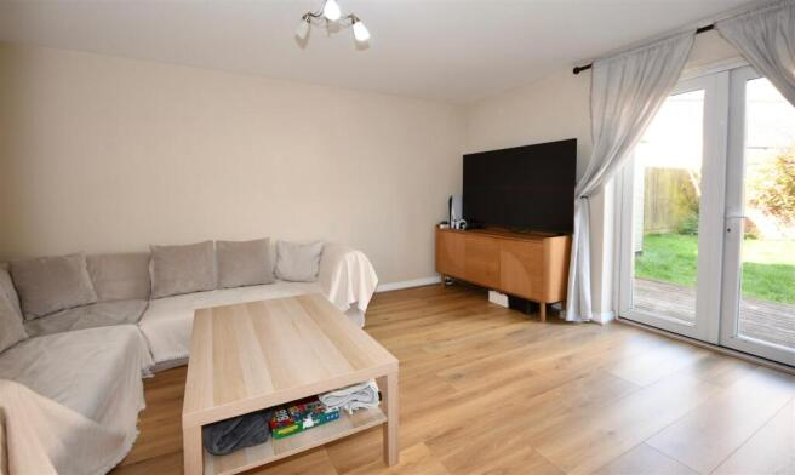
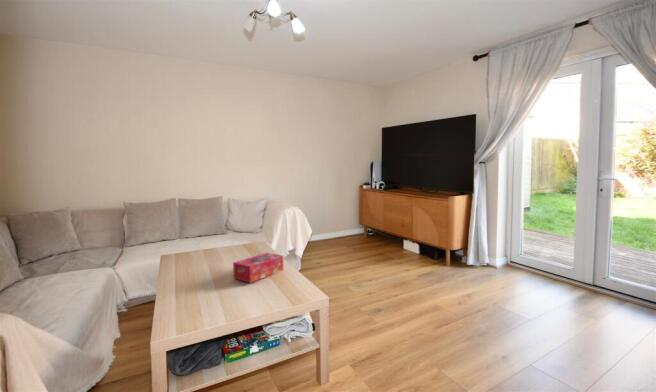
+ tissue box (259, 266)
